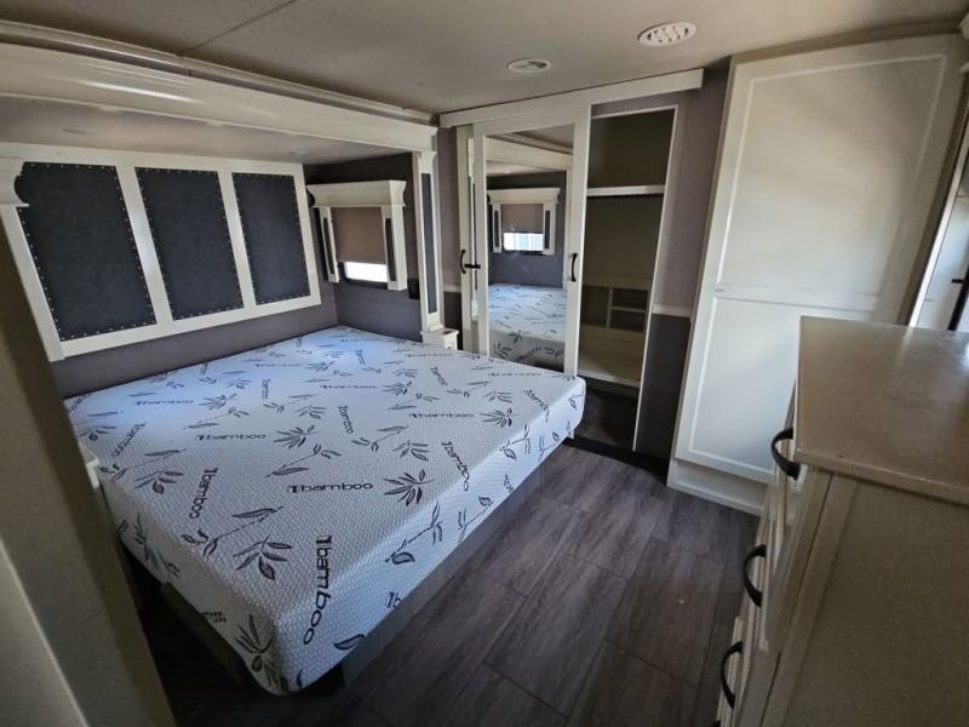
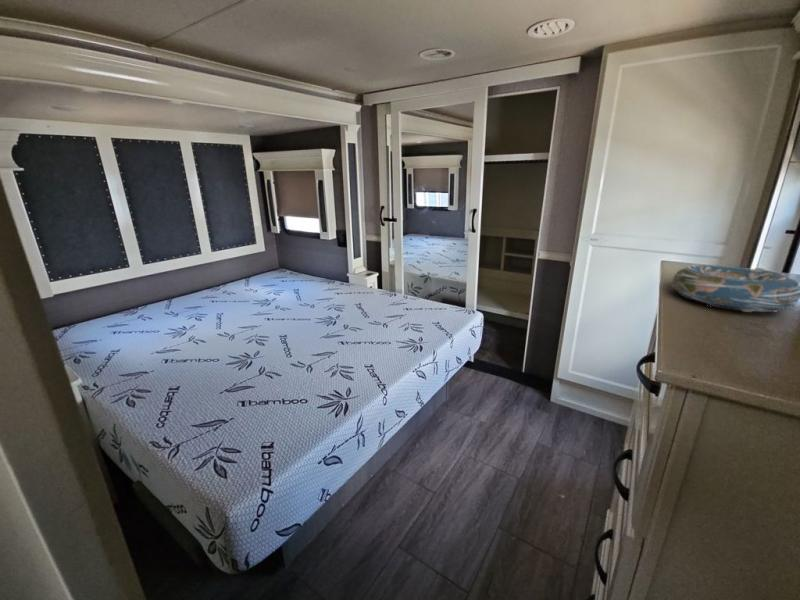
+ decorative bowl (731, 286)
